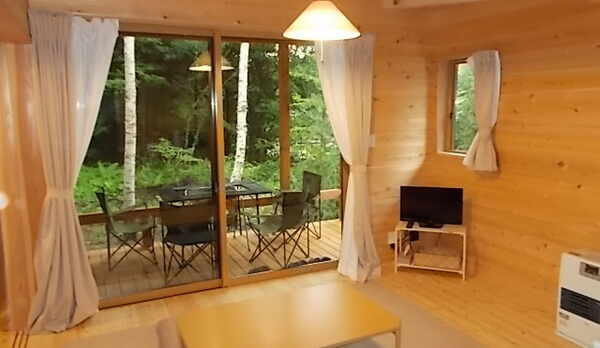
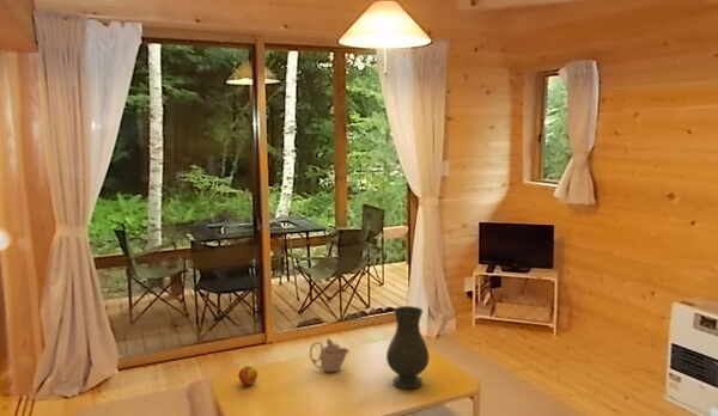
+ teapot (329, 354)
+ vase (407, 347)
+ apple (248, 375)
